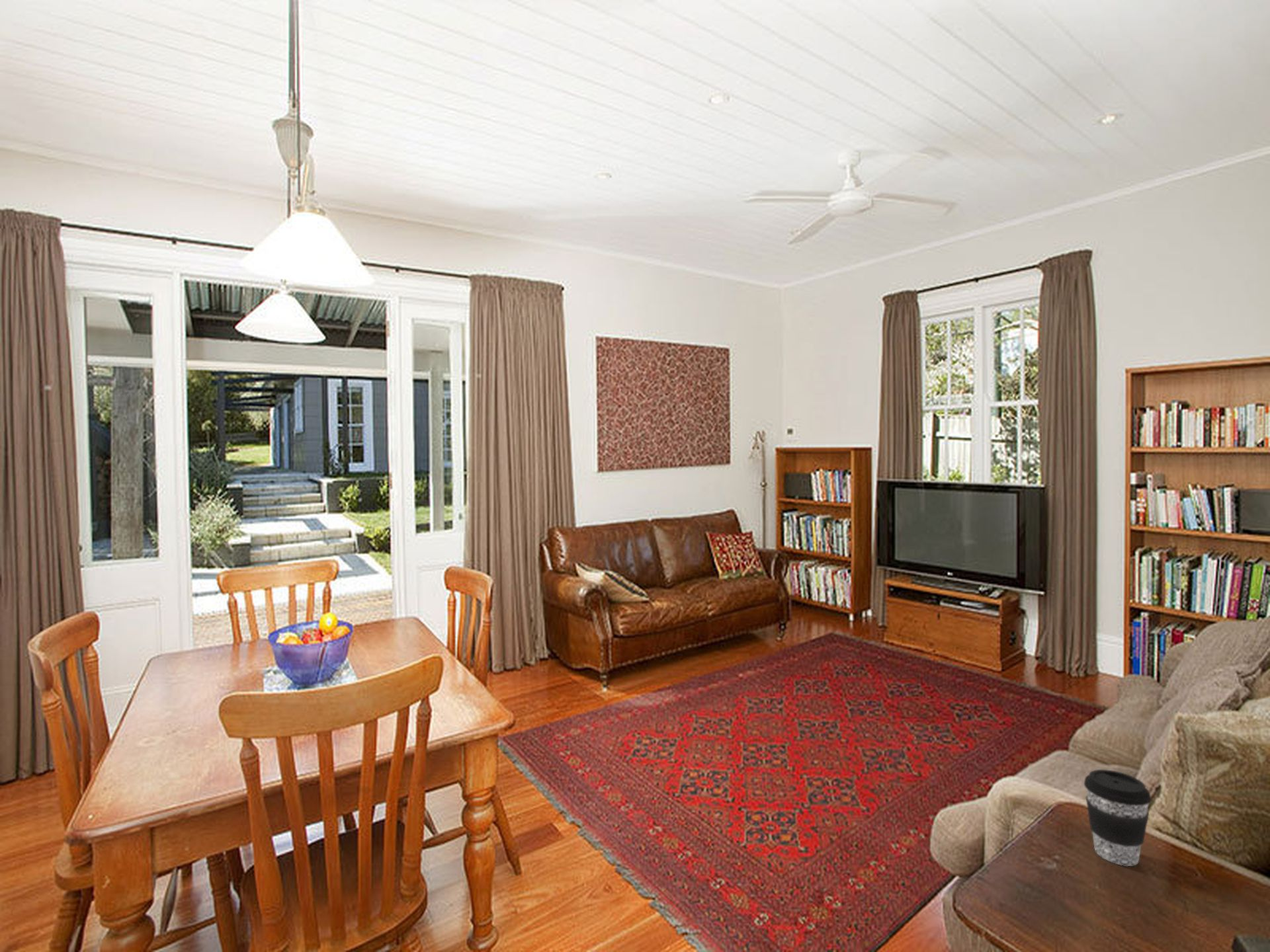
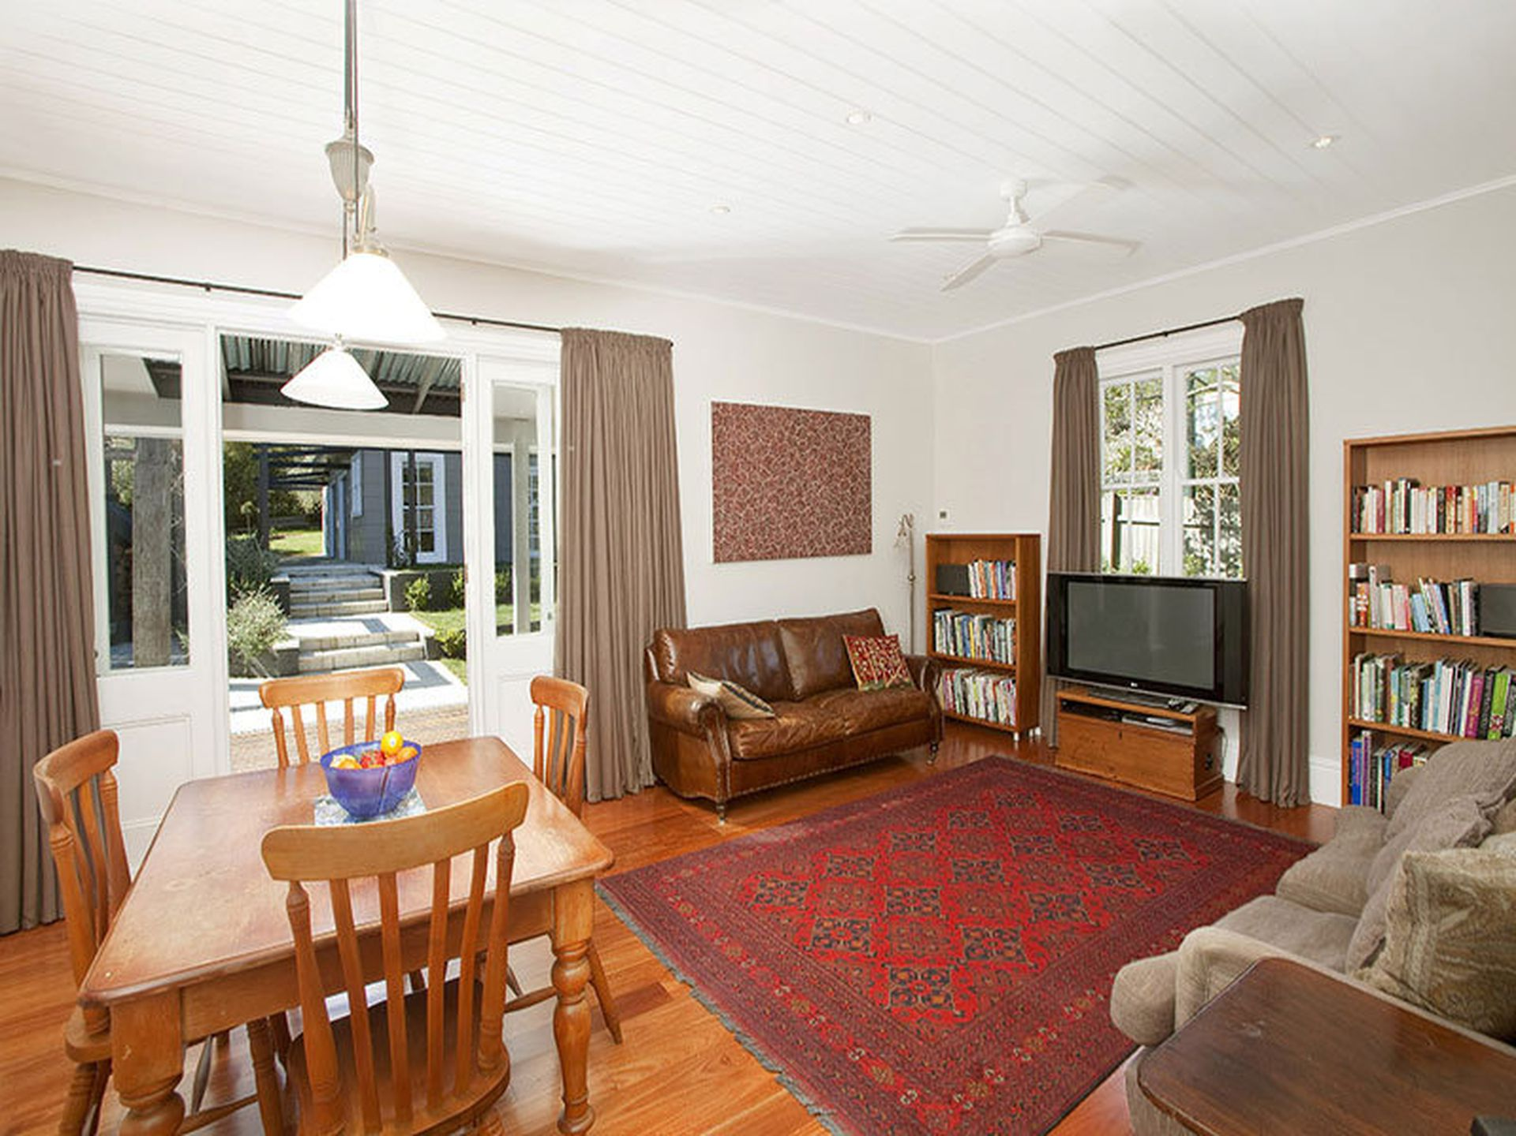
- coffee cup (1116, 818)
